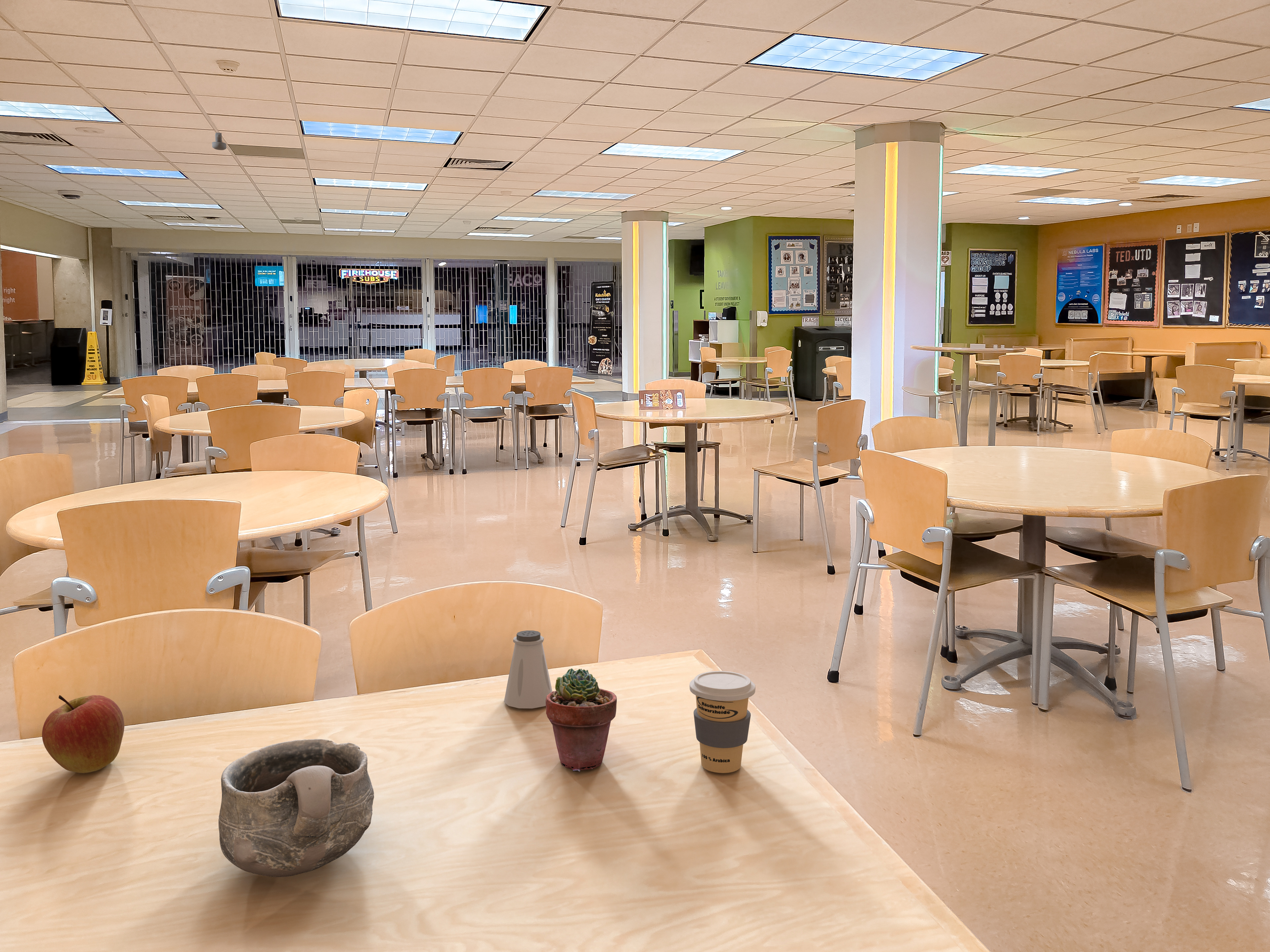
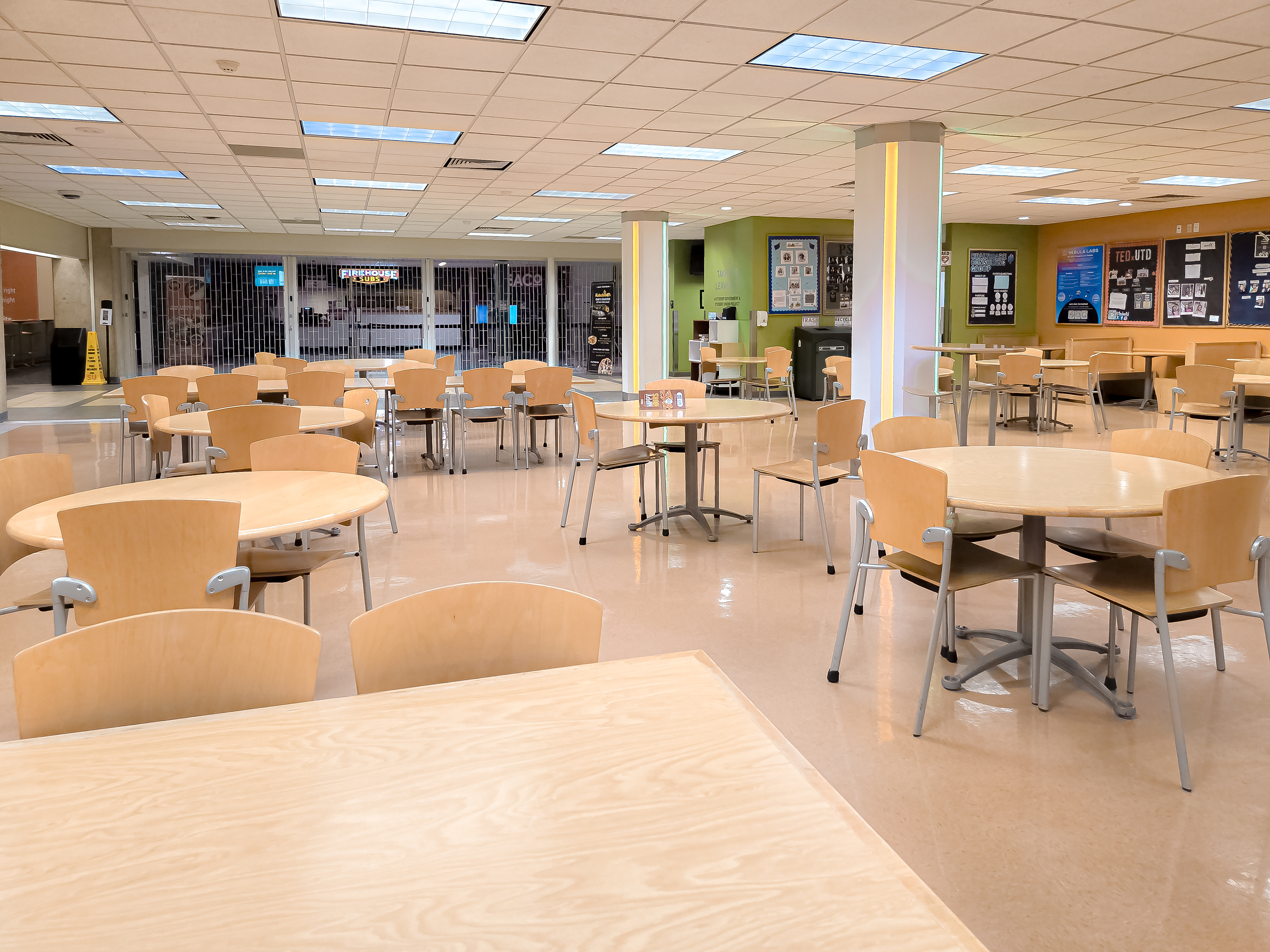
- saltshaker (529, 667)
- apple (84, 730)
- coffee cup (722, 722)
- bowl (302, 805)
- security camera (219, 141)
- potted succulent (581, 715)
